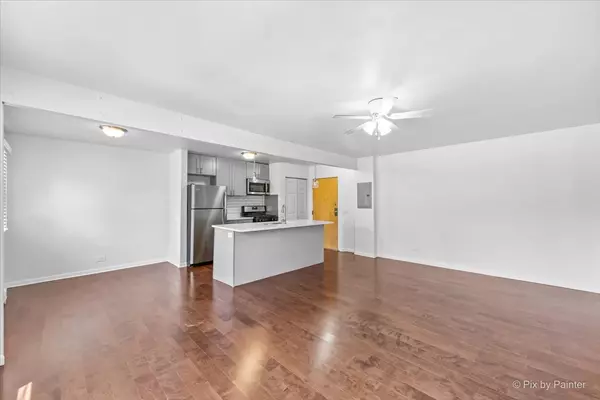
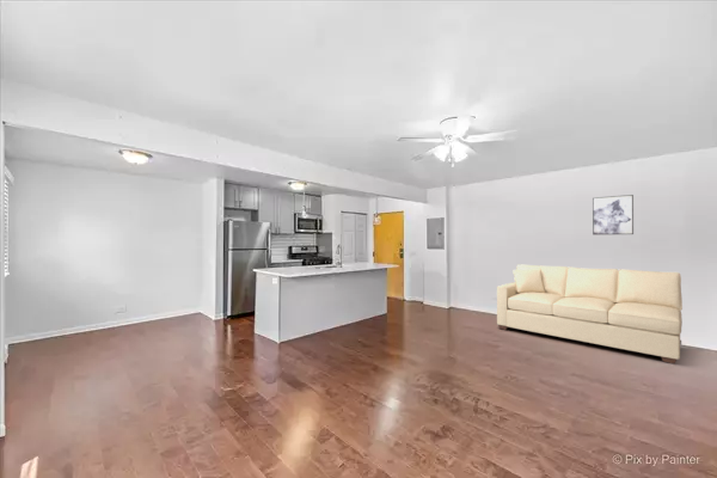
+ wall art (612, 215)
+ sofa (581, 302)
